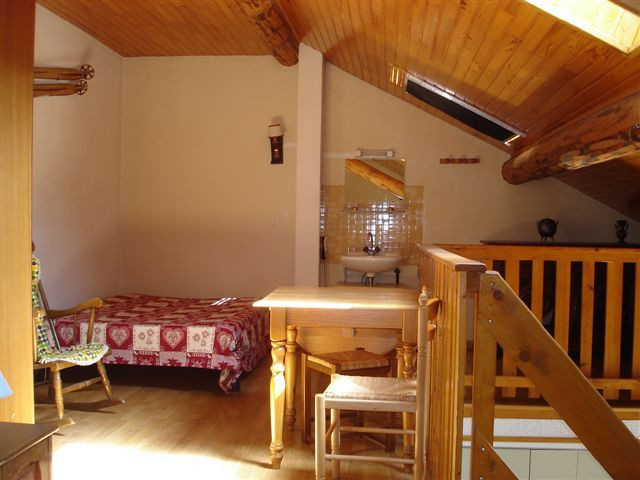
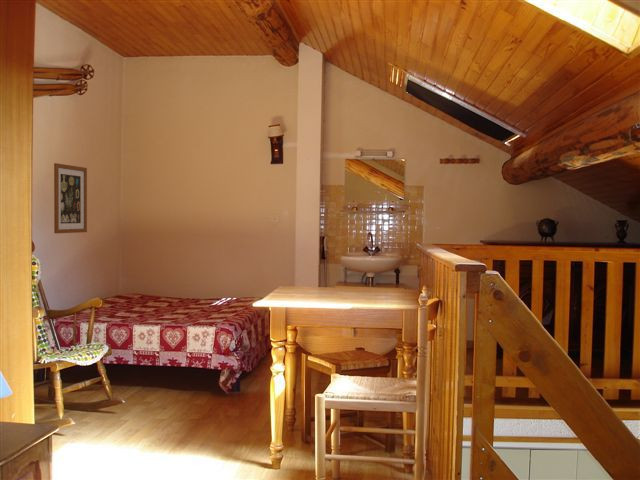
+ wall art (71, 199)
